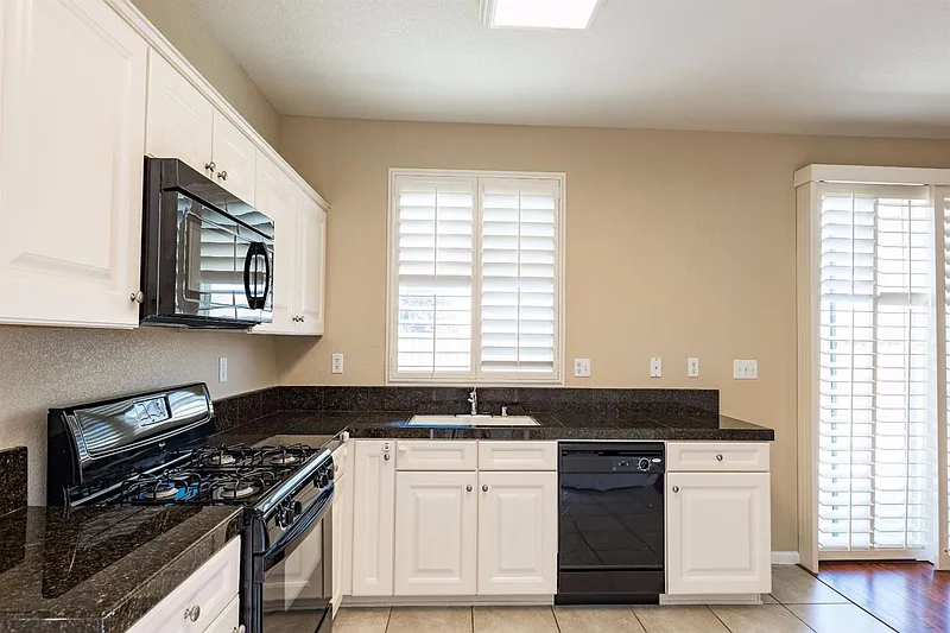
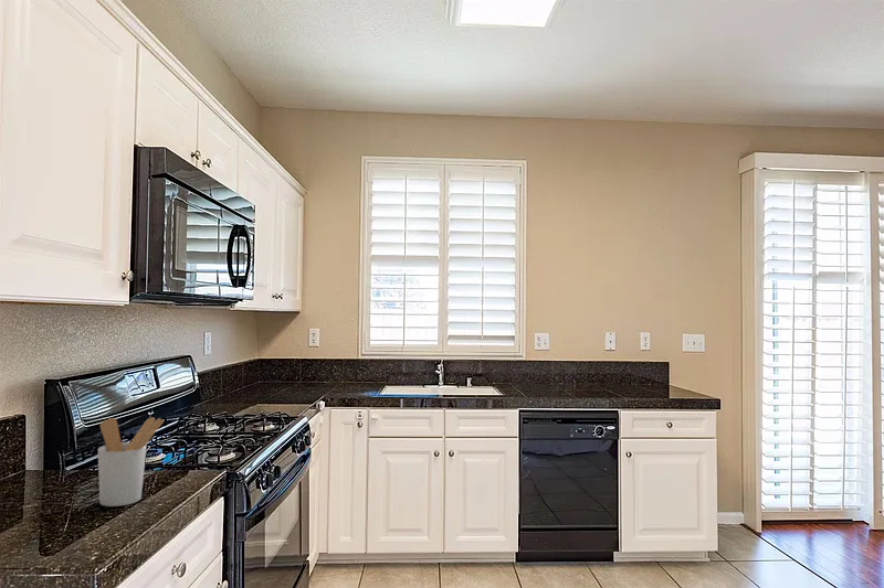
+ utensil holder (131, 458)
